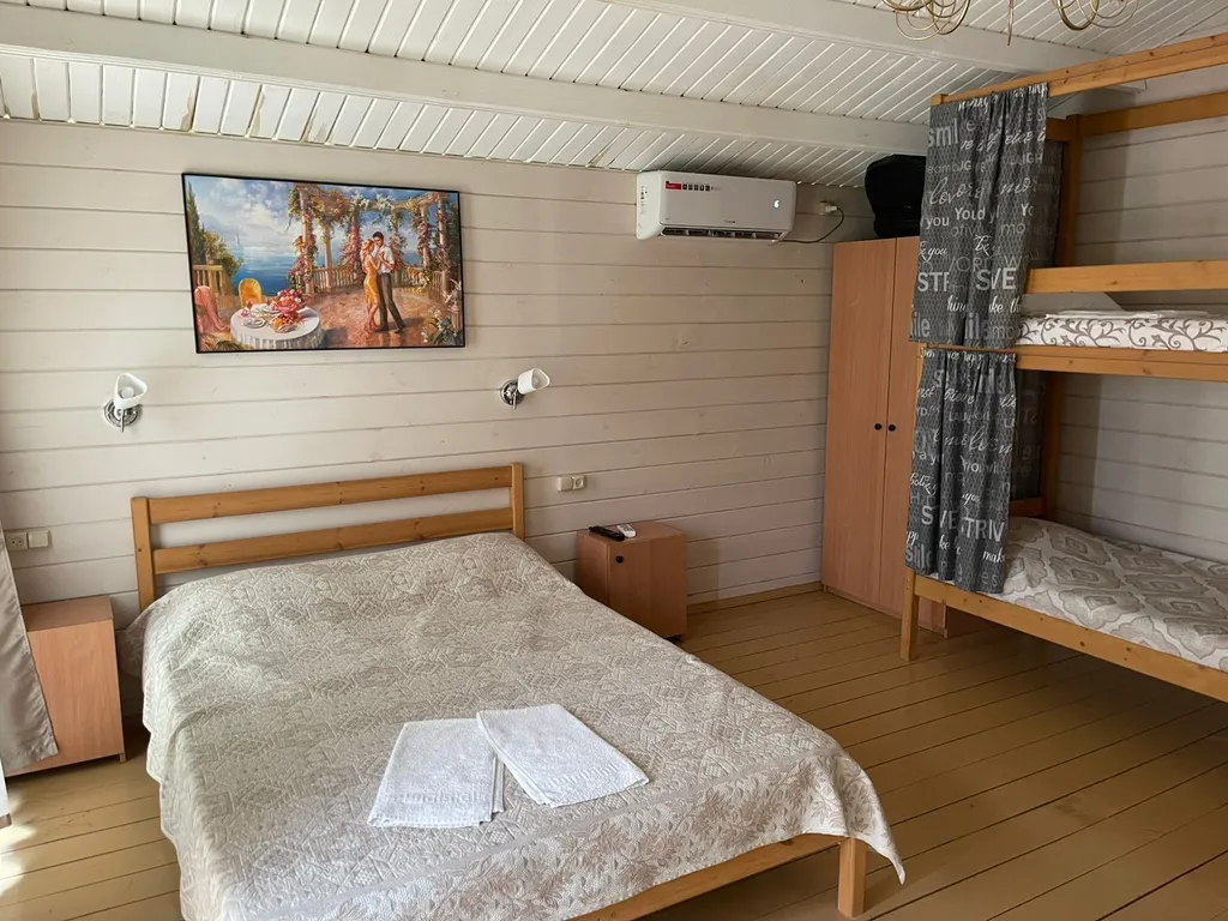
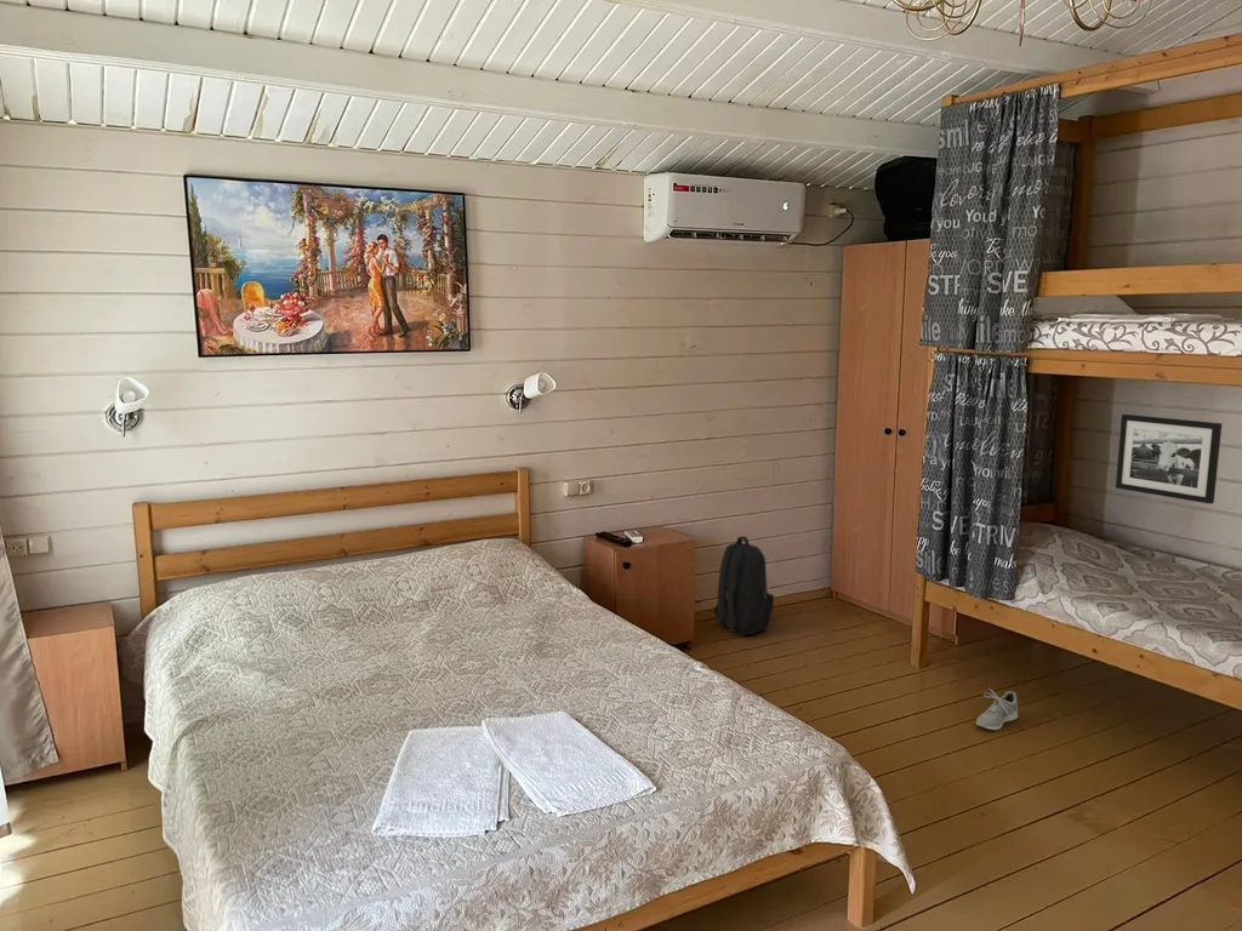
+ picture frame (1166, 457)
+ backpack (742, 582)
+ shoe (996, 707)
